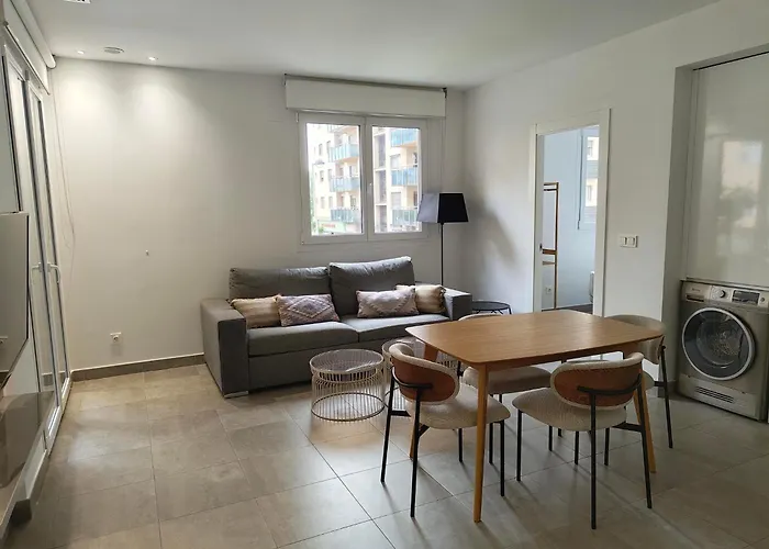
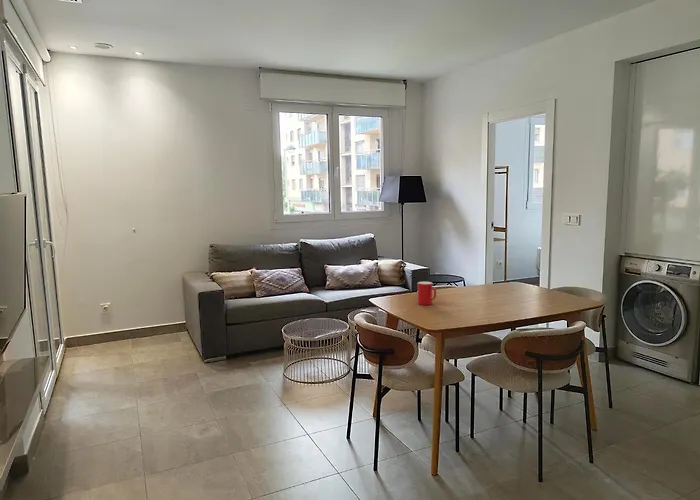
+ cup (426, 293)
